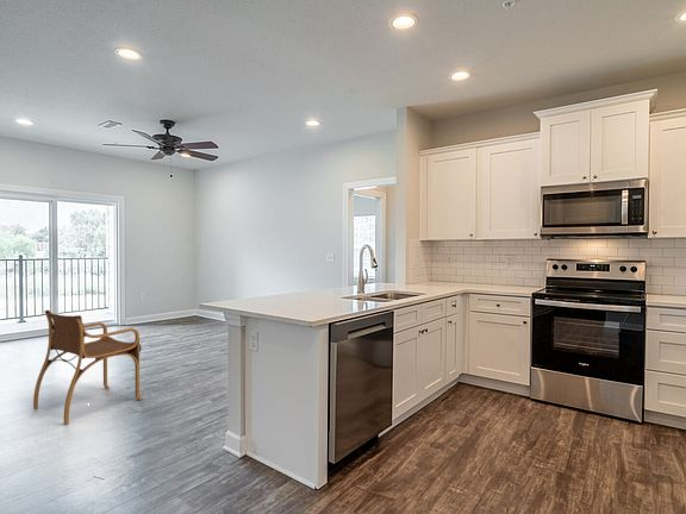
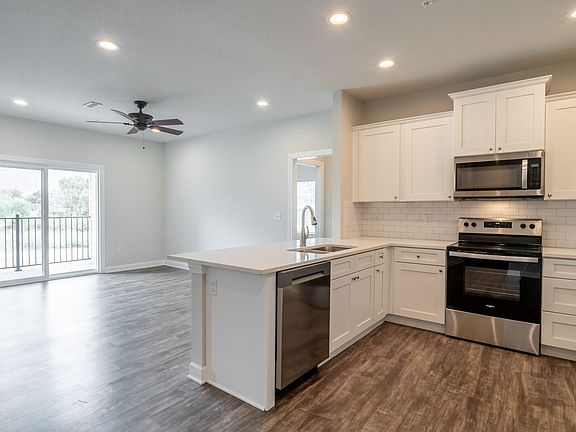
- armchair (89, 356)
